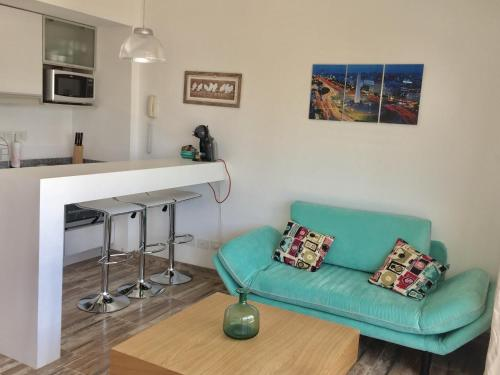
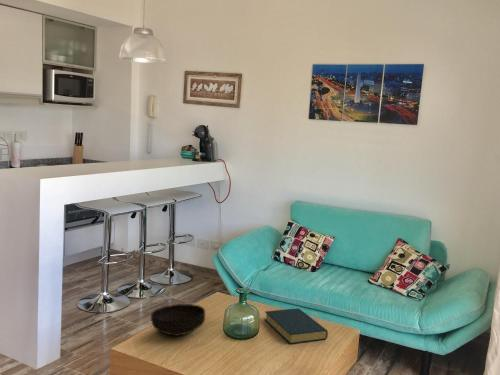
+ bowl (178, 321)
+ hardback book (294, 324)
